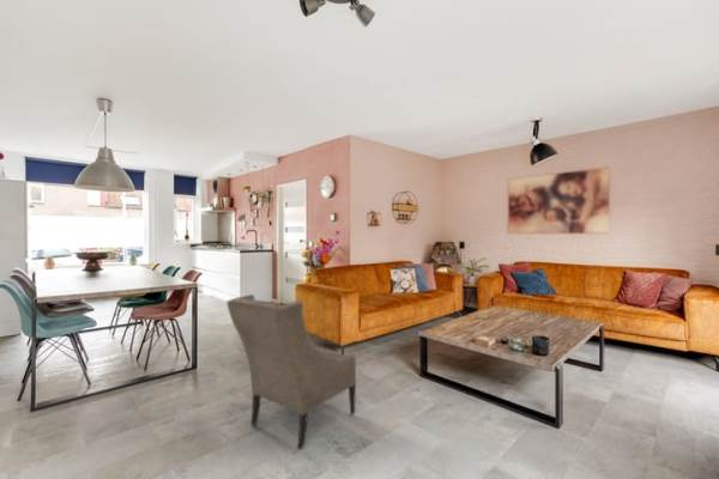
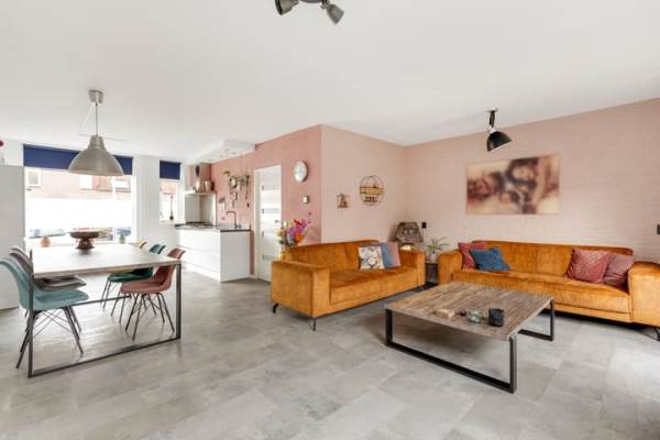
- armchair (292, 358)
